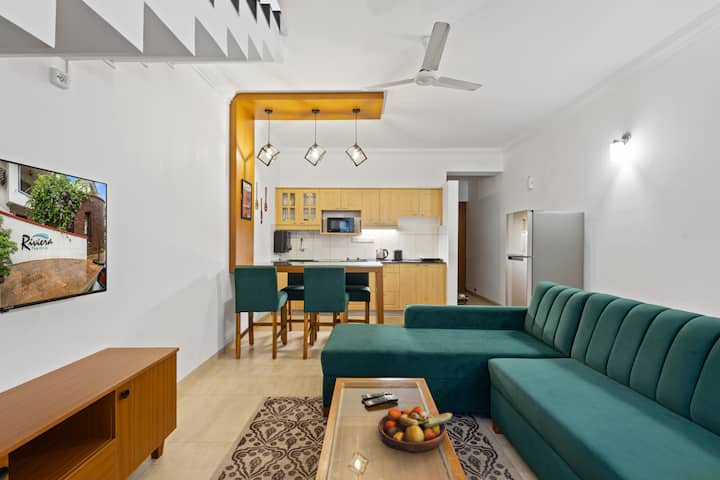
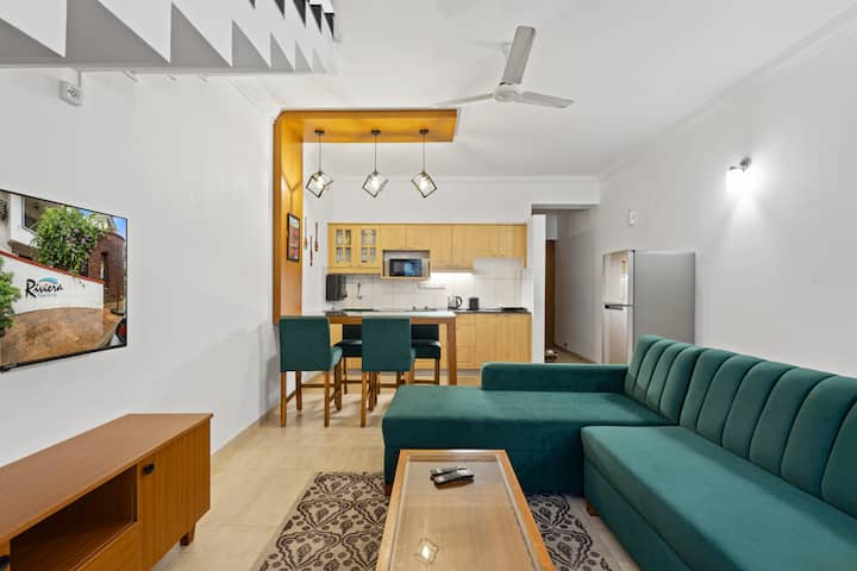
- fruit bowl (412, 422)
